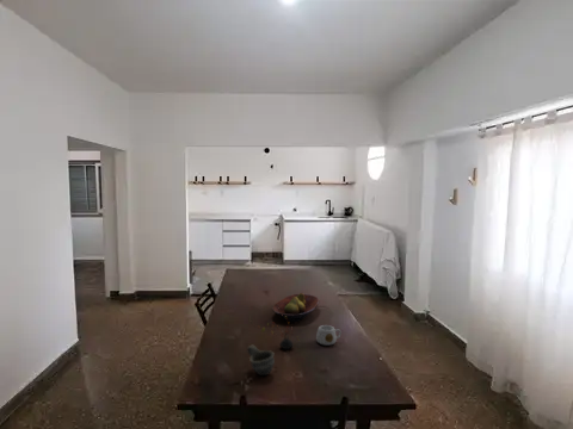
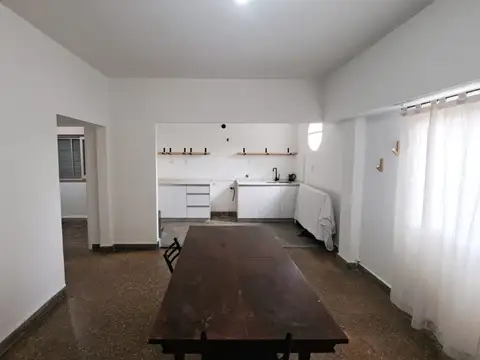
- cup (260, 360)
- teapot (273, 323)
- fruit bowl (296, 304)
- mug (328, 334)
